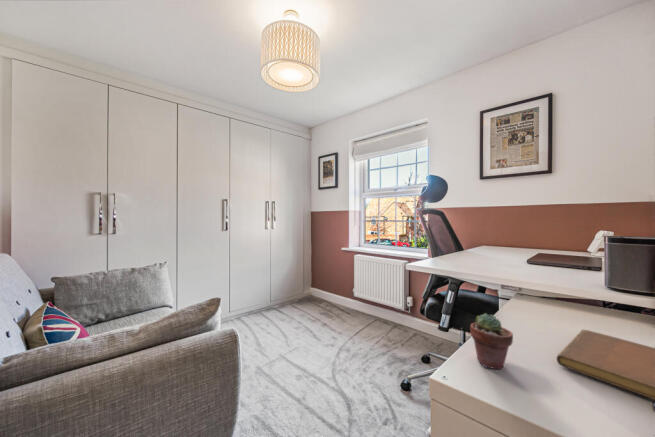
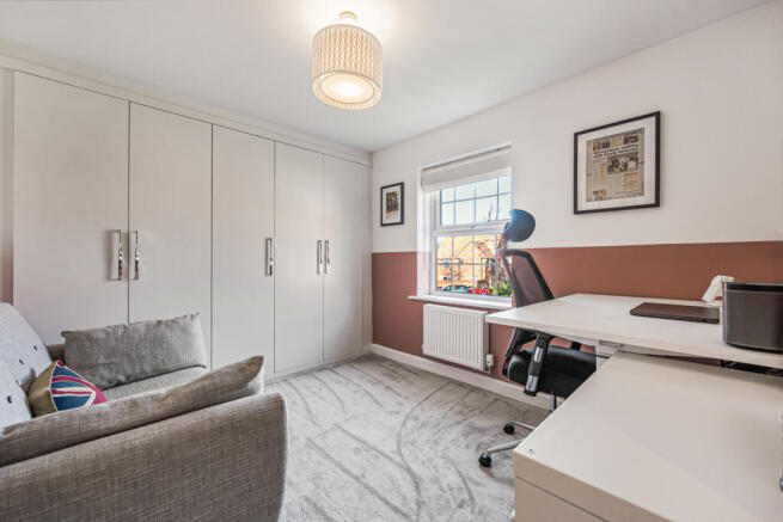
- potted succulent (490, 338)
- notebook (616, 358)
